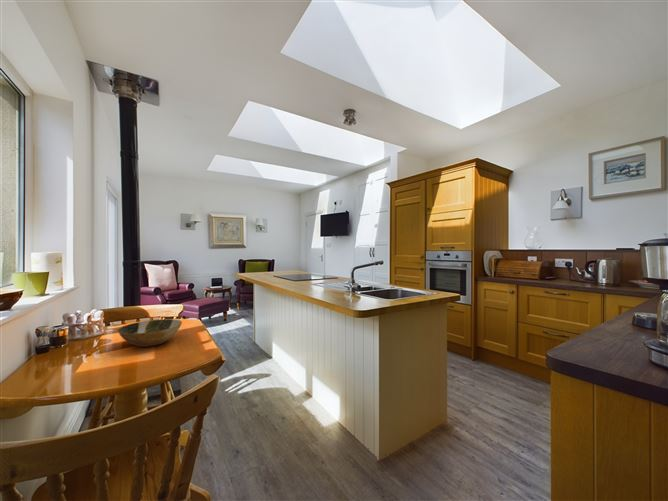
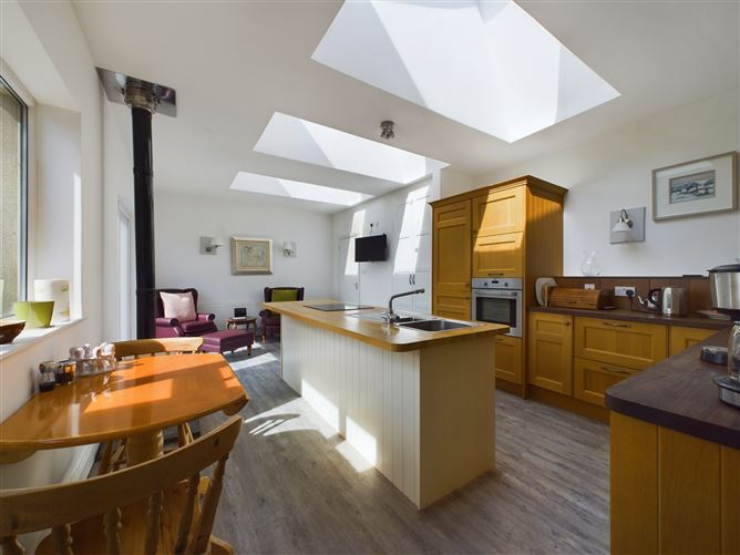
- bowl (151, 334)
